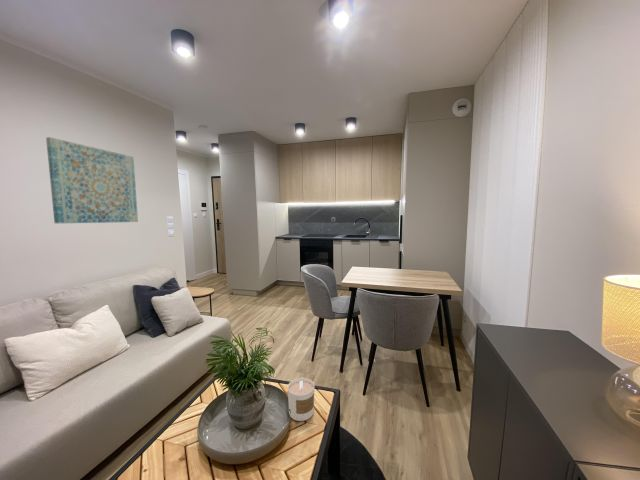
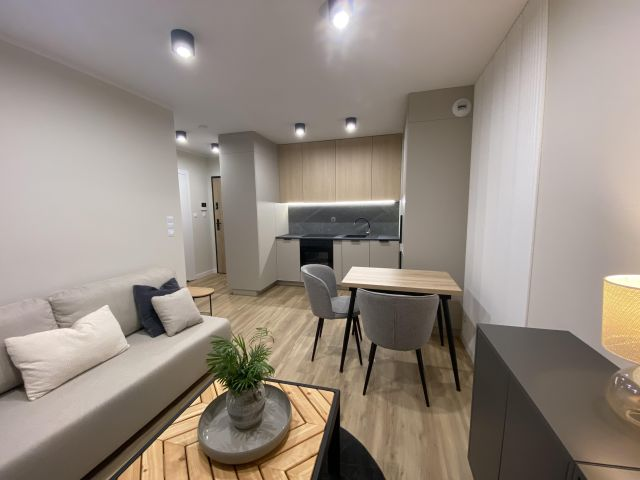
- candle (301, 396)
- wall art (98, 186)
